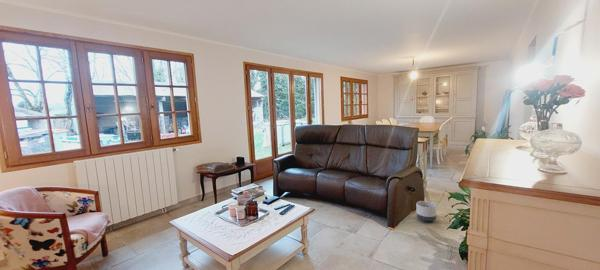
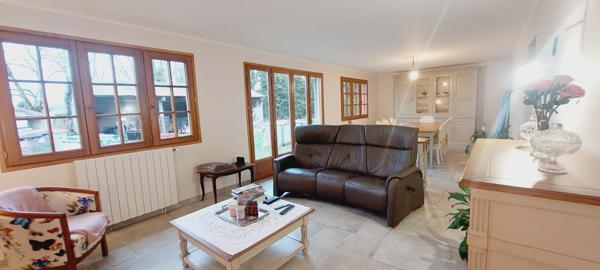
- planter (426, 212)
